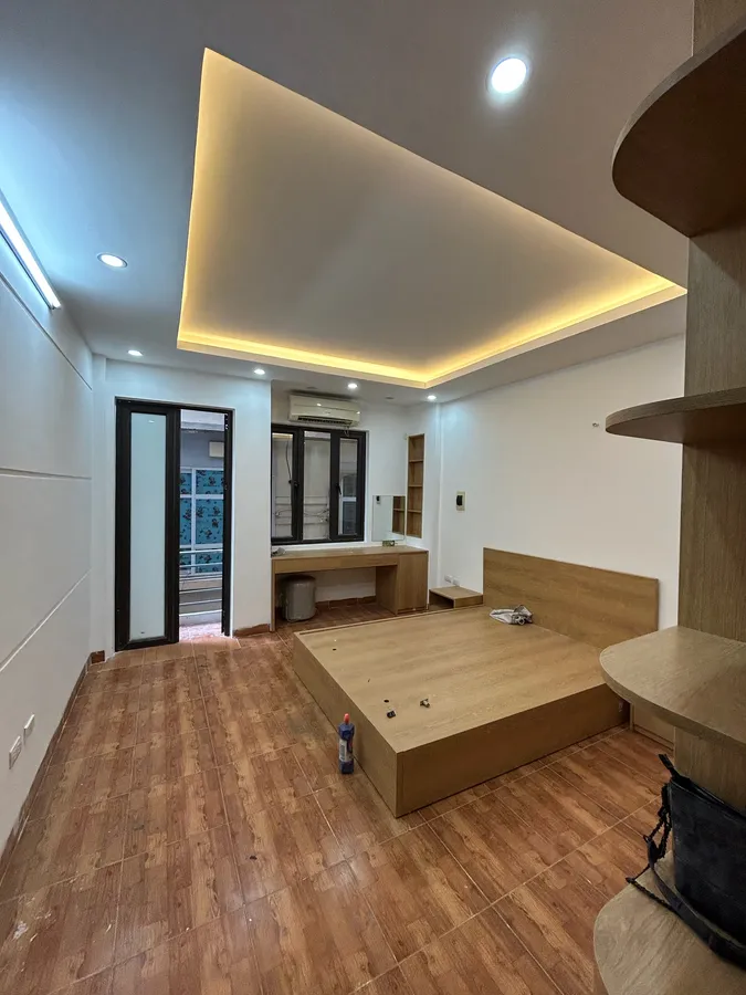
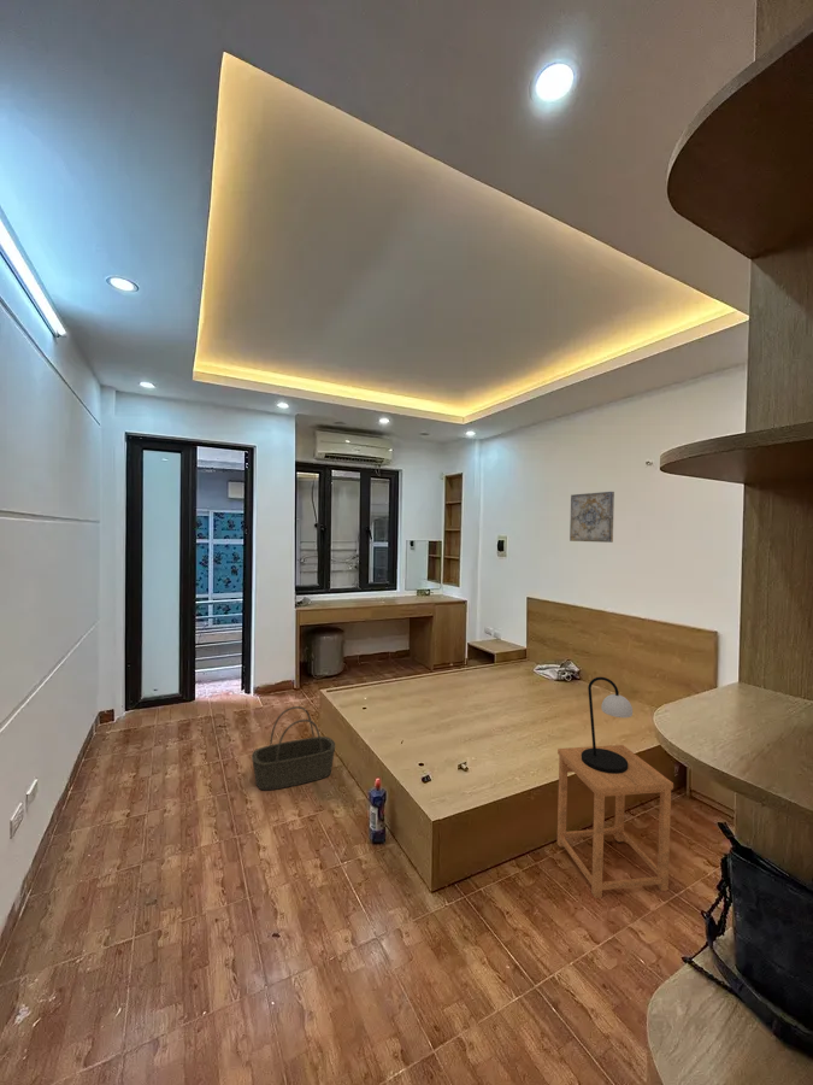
+ table lamp (607, 714)
+ wall art (590, 517)
+ side table (615, 815)
+ basket (294, 744)
